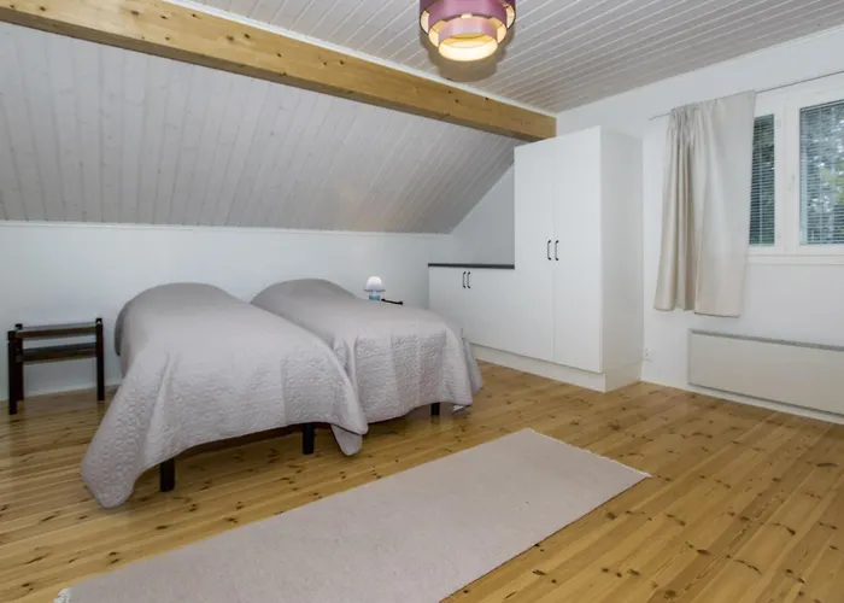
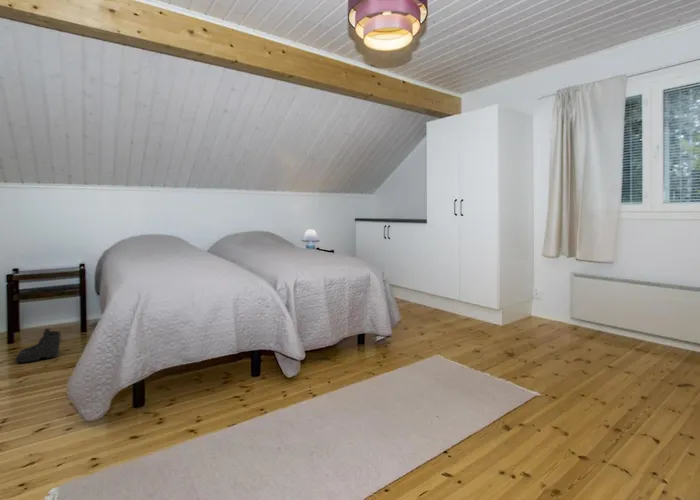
+ boots (39, 344)
